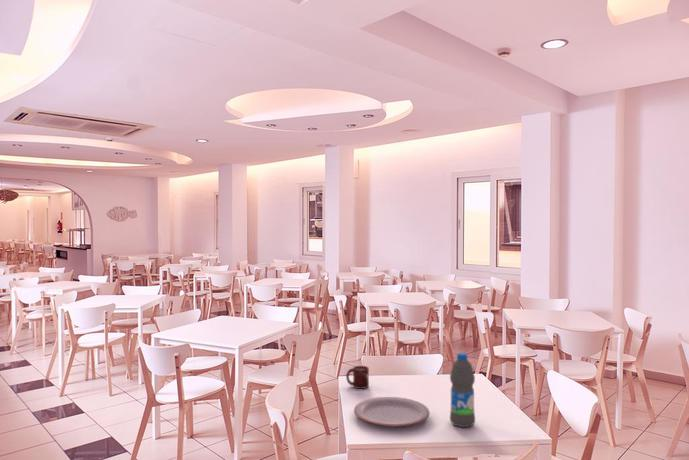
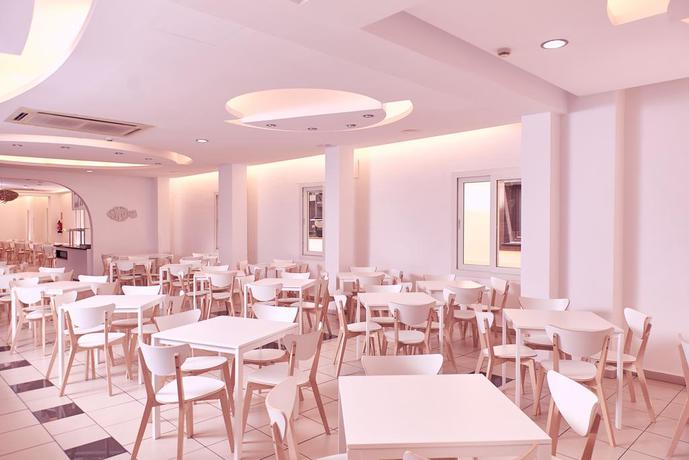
- plate (391, 412)
- water bottle (462, 388)
- cup (357, 376)
